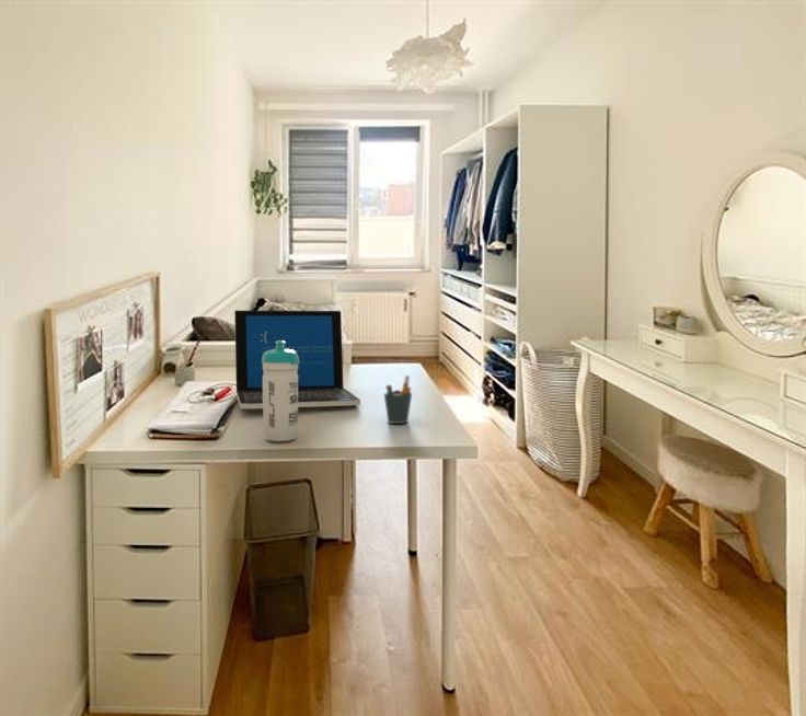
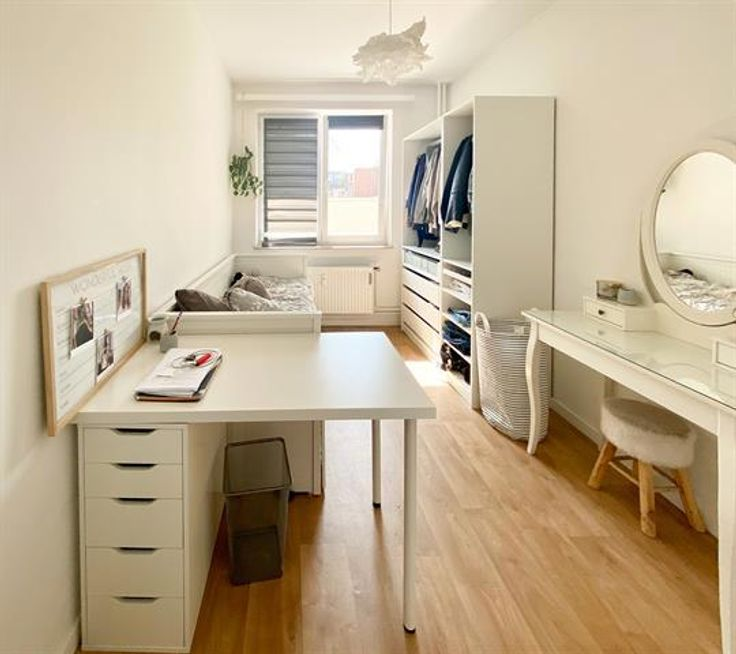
- water bottle (280, 390)
- laptop (297, 354)
- pen holder (398, 399)
